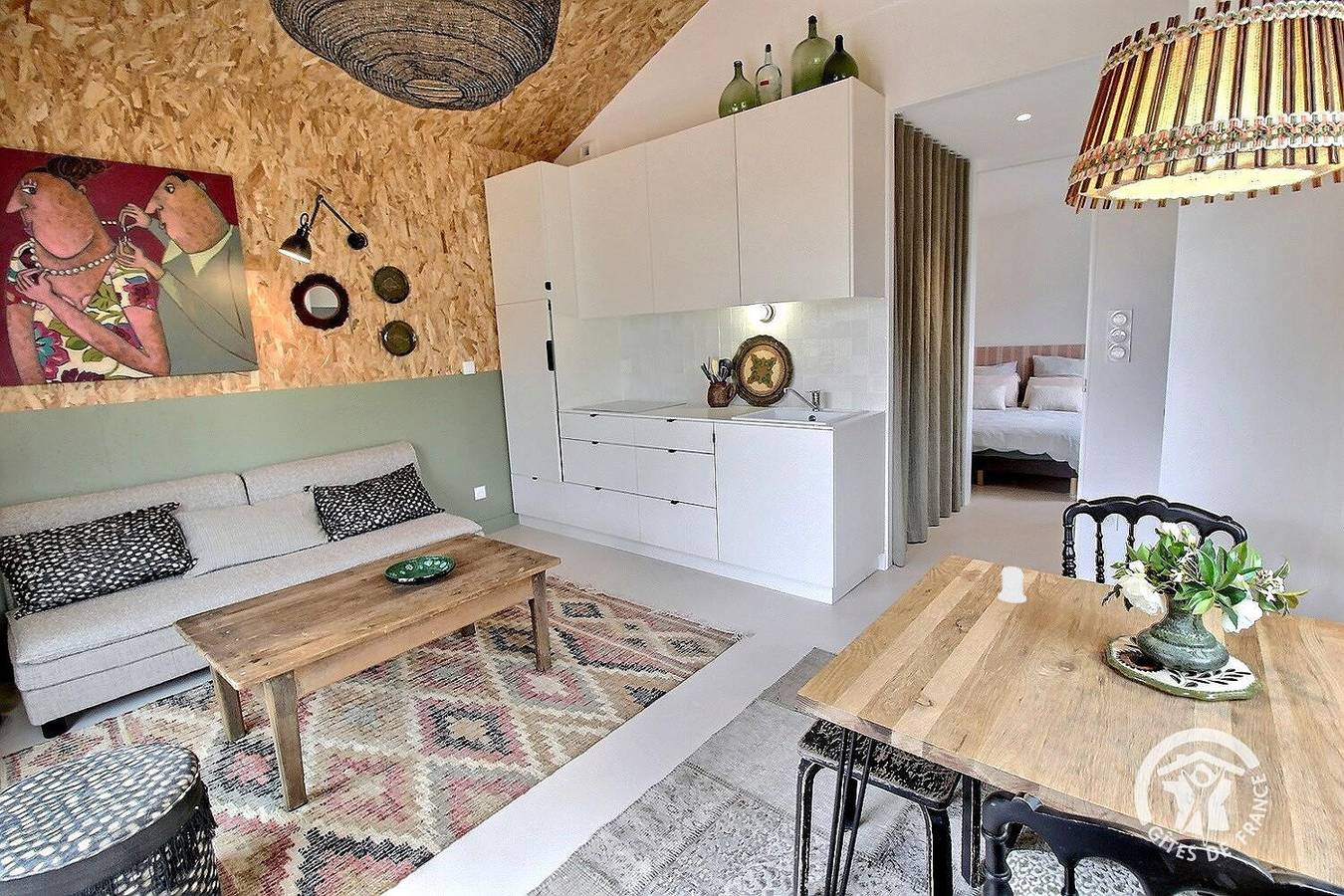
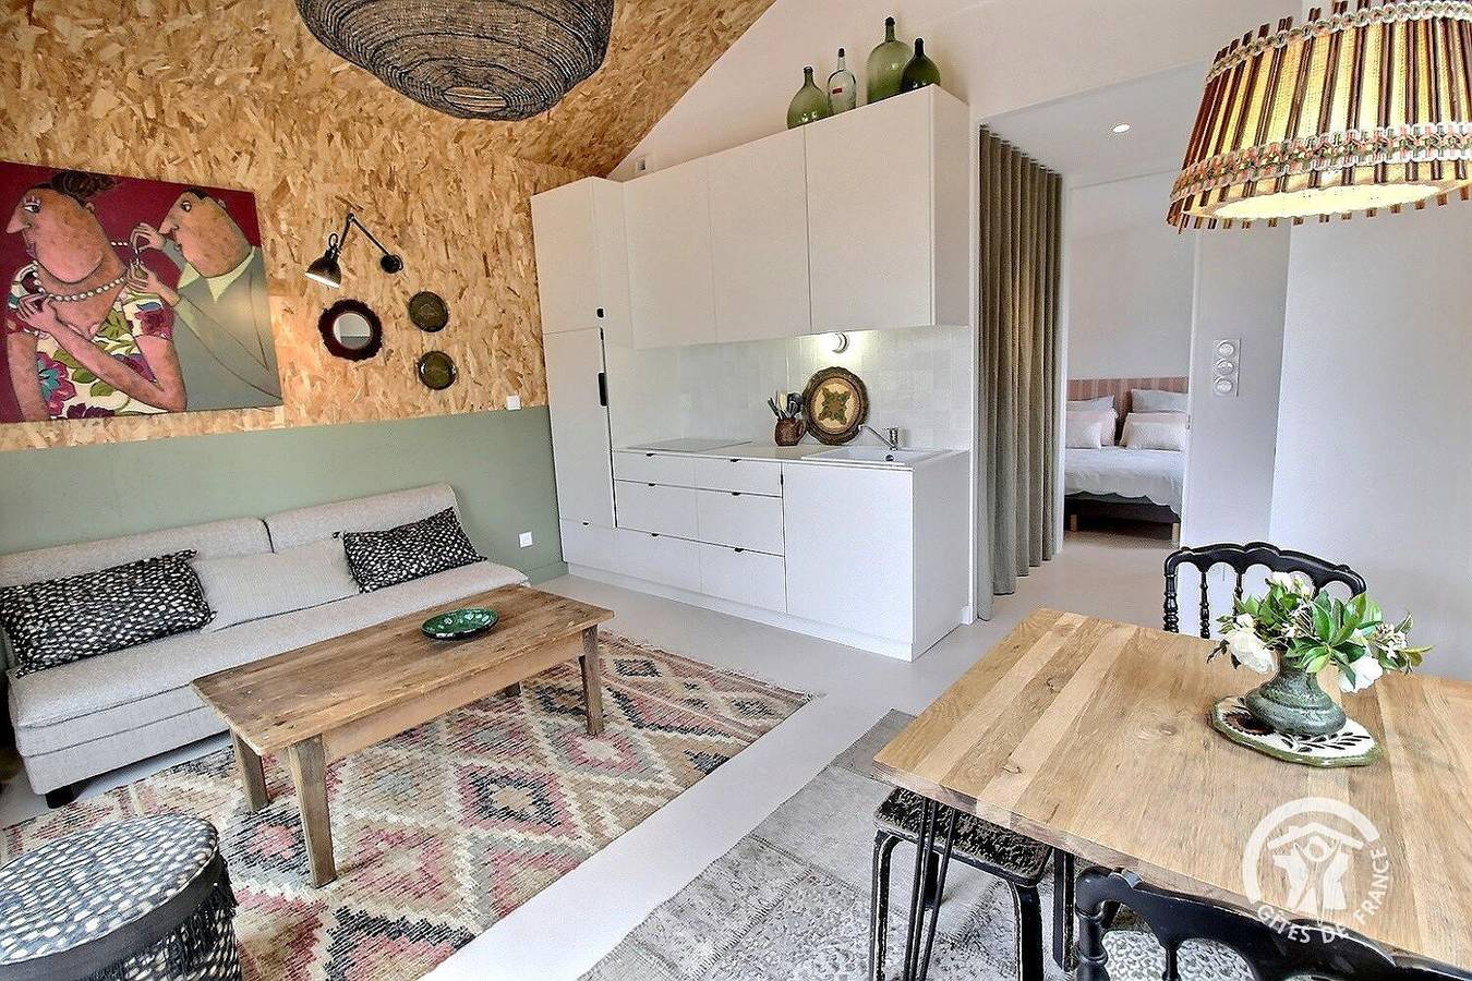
- salt shaker (1011, 582)
